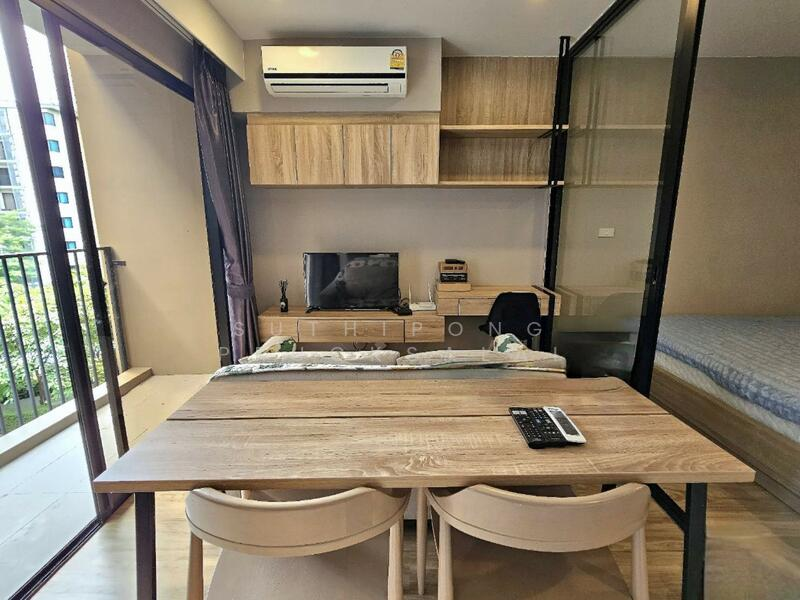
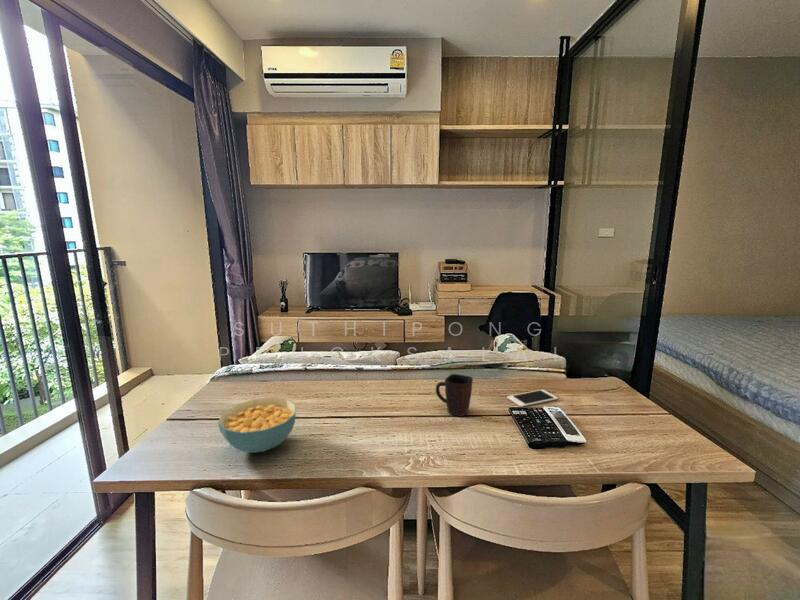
+ cereal bowl (260, 429)
+ mug (453, 395)
+ cell phone (532, 397)
